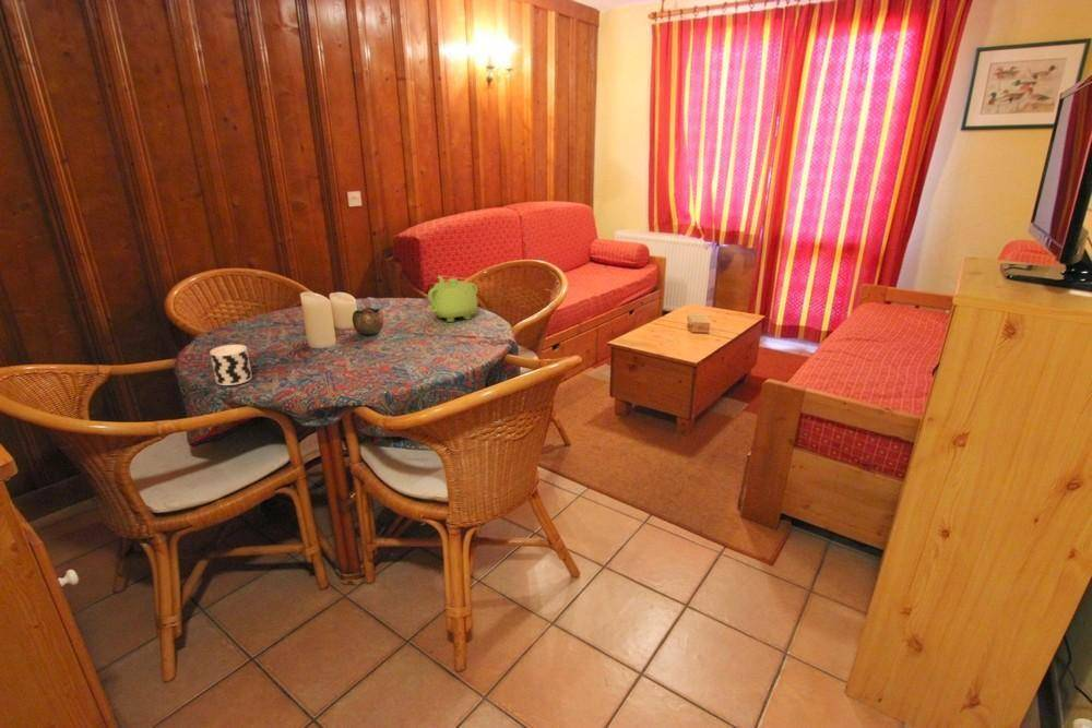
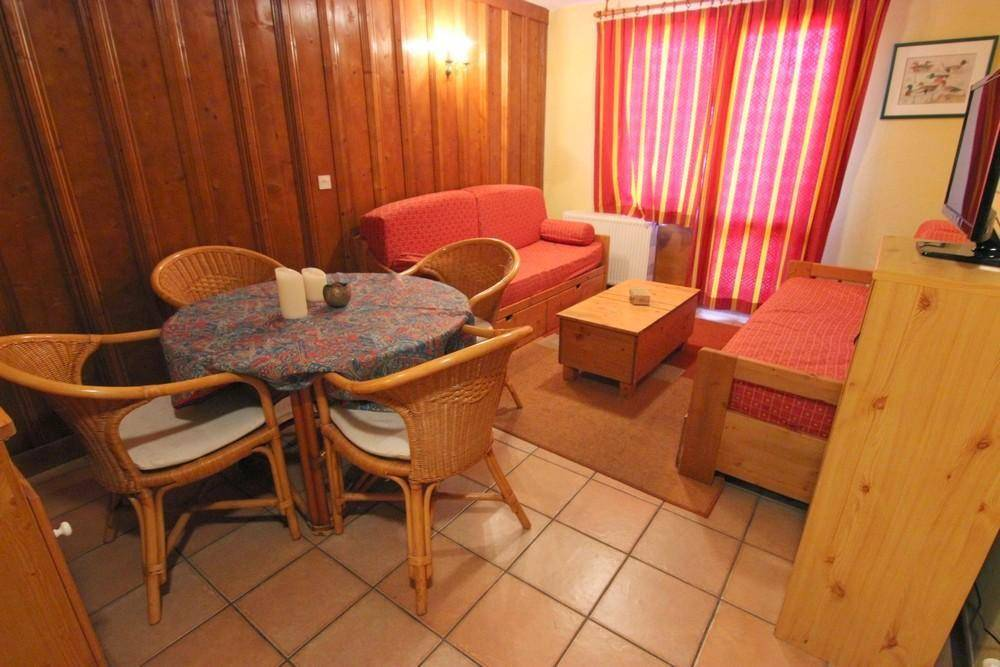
- teapot (450, 297)
- cup (232, 362)
